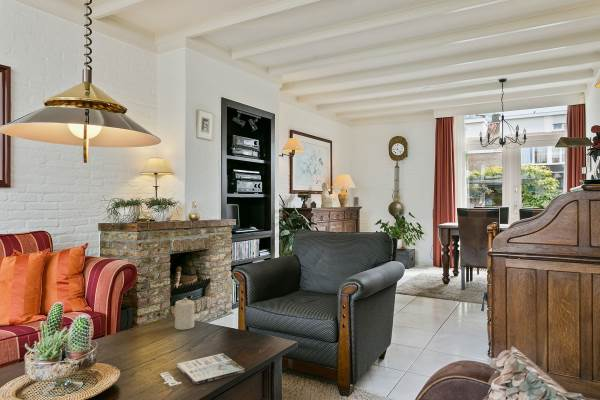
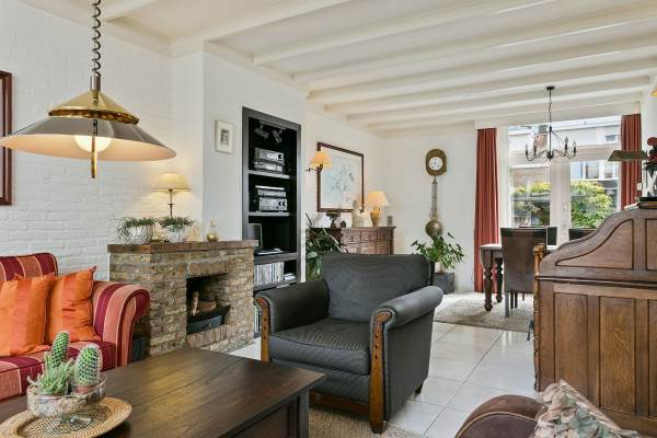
- candle (184, 311)
- magazine (199, 370)
